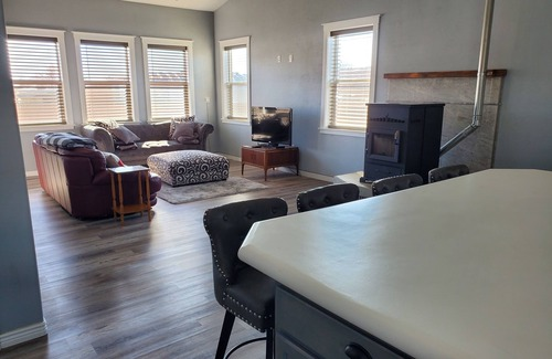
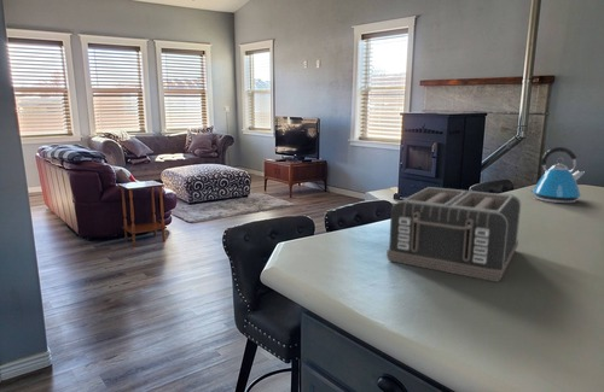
+ toaster (454, 228)
+ kettle (557, 172)
